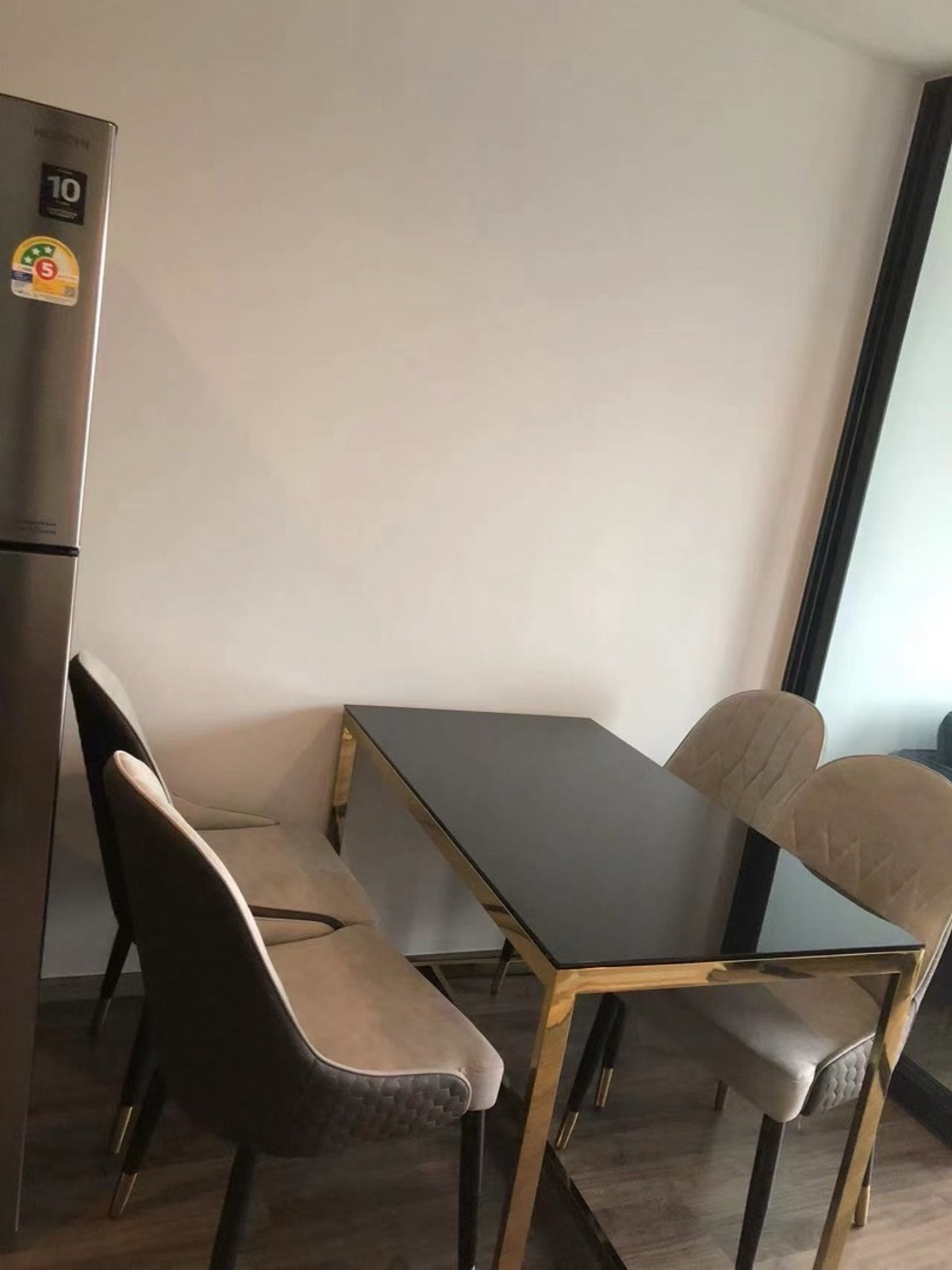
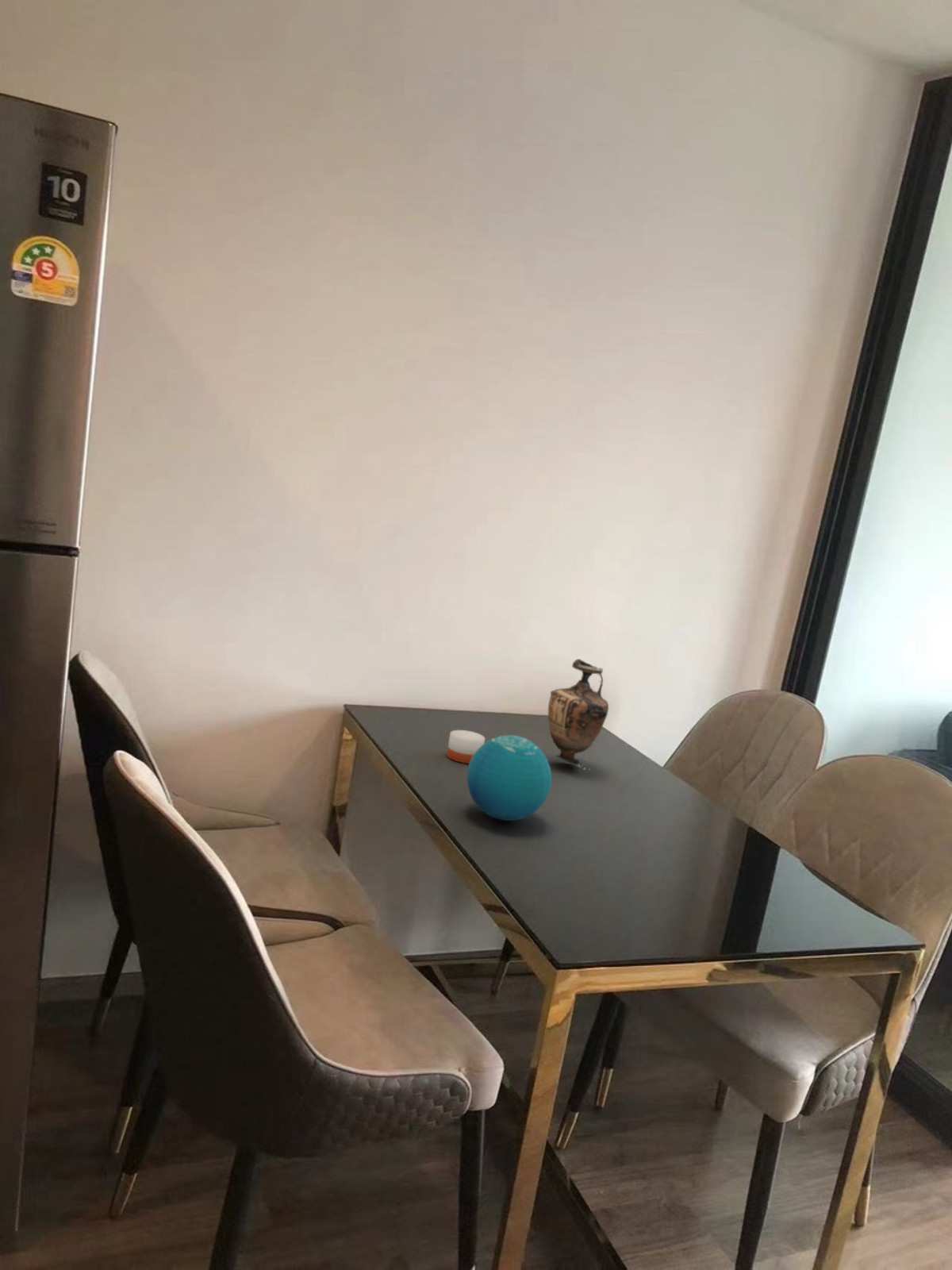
+ decorative orb (509, 777)
+ vase (576, 710)
+ candle (467, 734)
